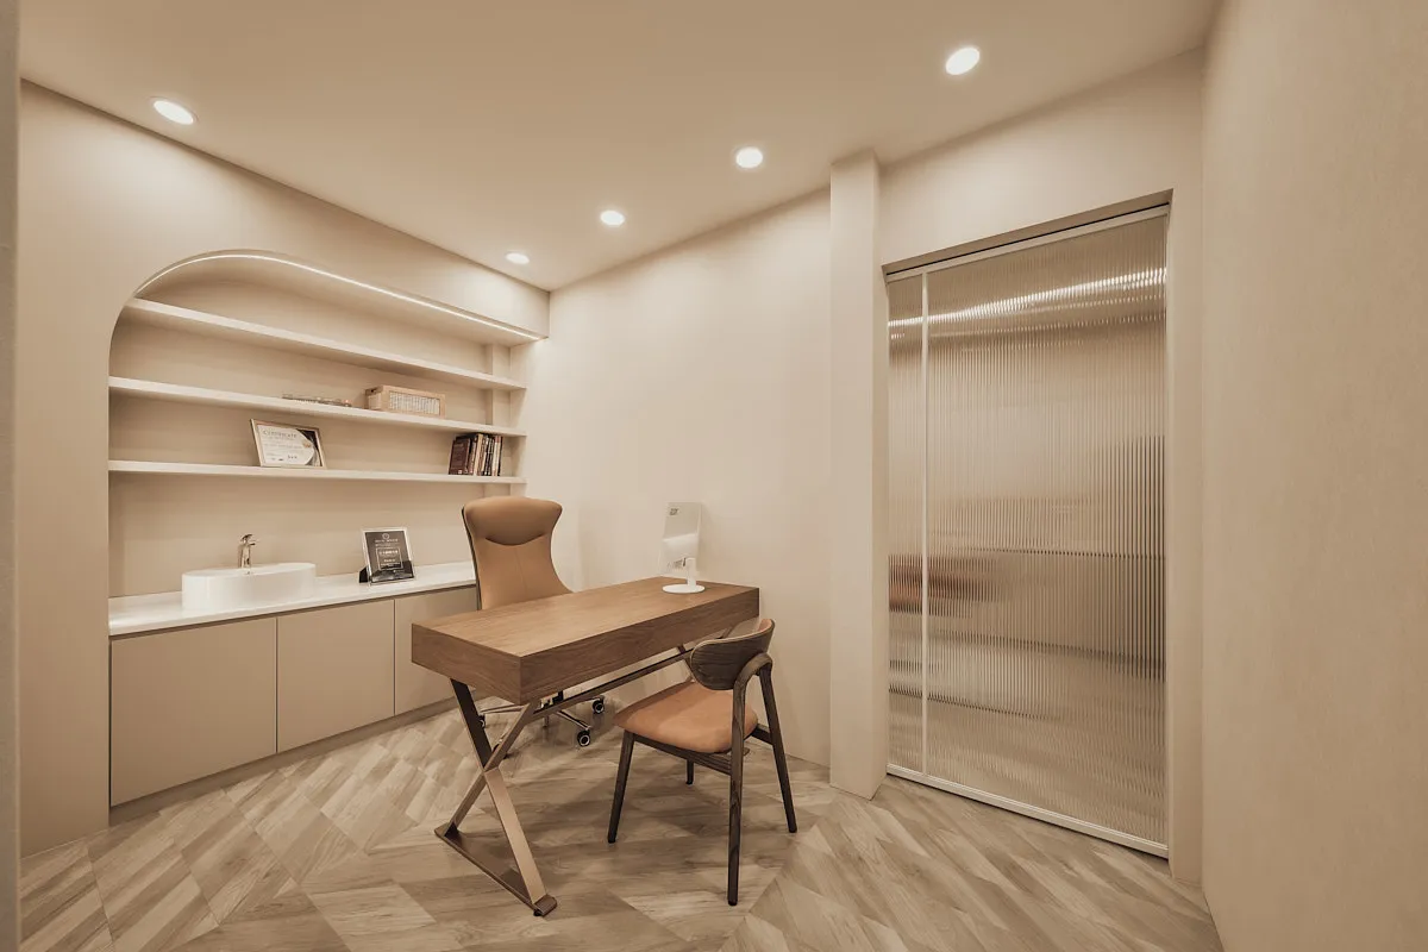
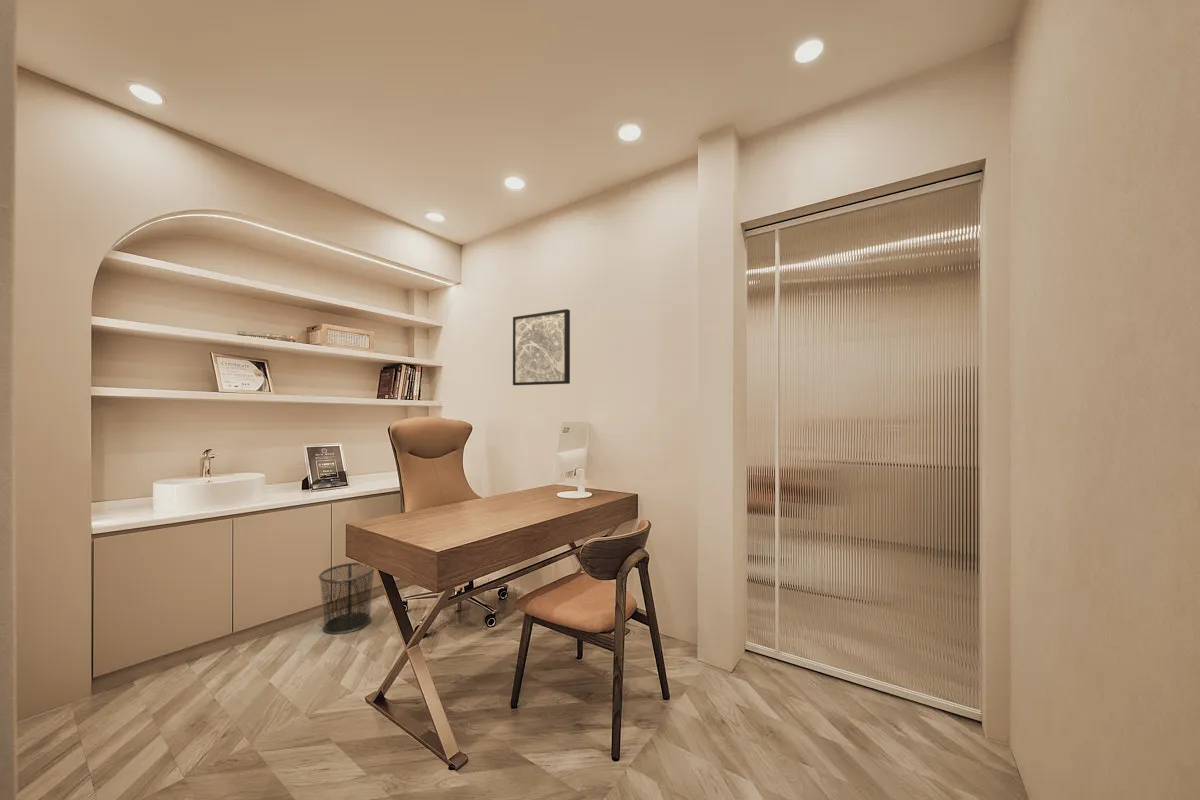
+ waste bin (347, 597)
+ wall art (540, 349)
